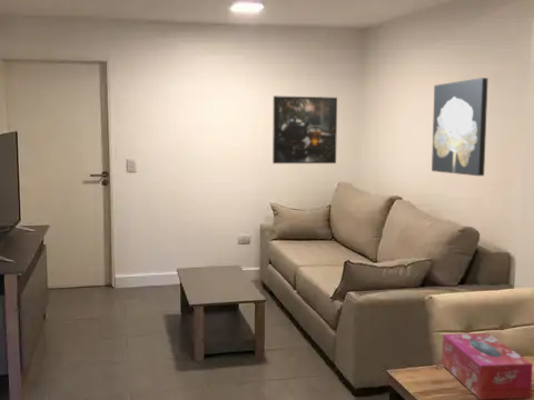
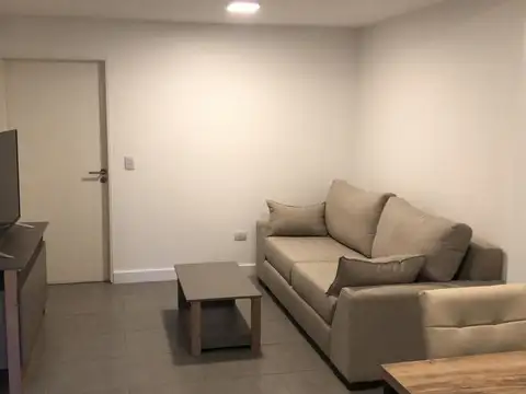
- wall art (457, 128)
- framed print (305, 130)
- tissue box (484, 363)
